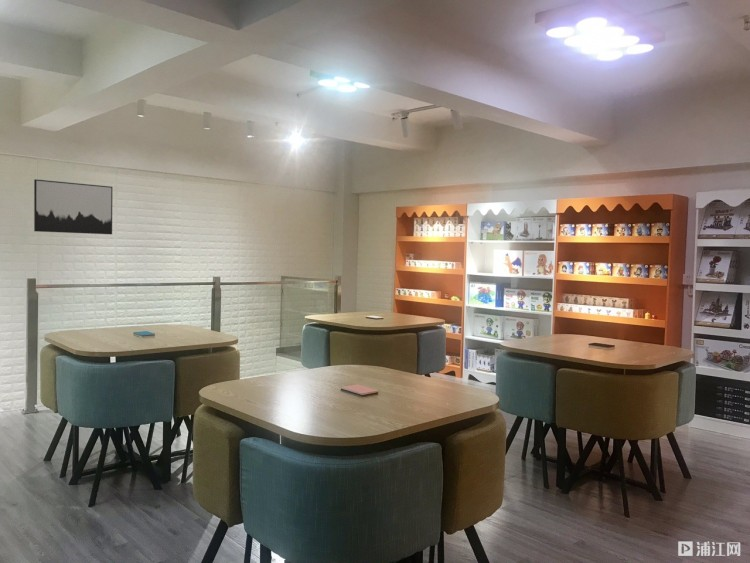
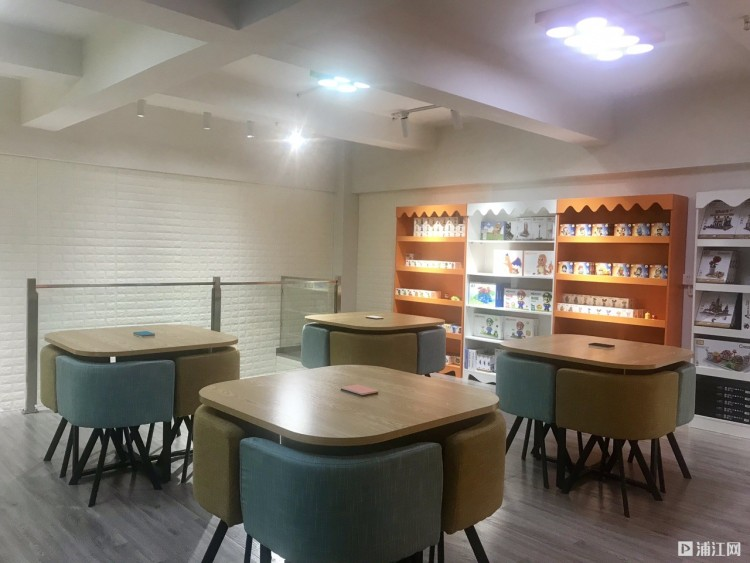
- wall art (74, 208)
